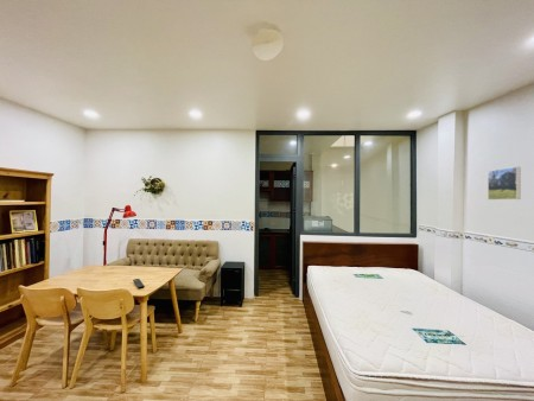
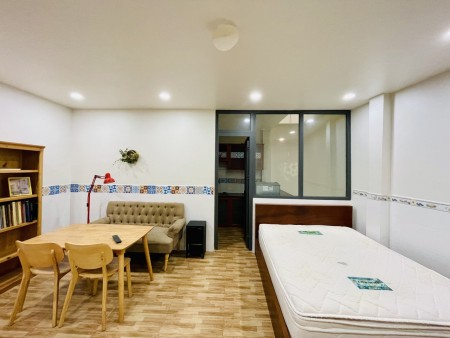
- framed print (502, 184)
